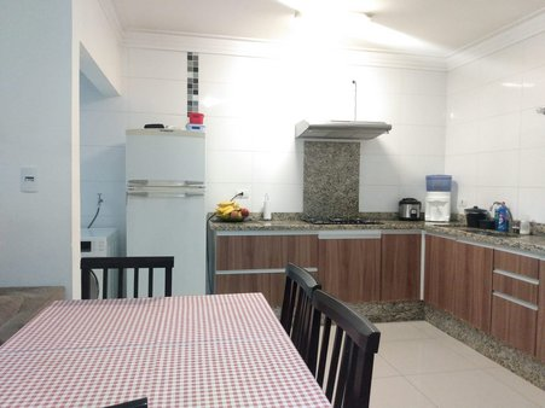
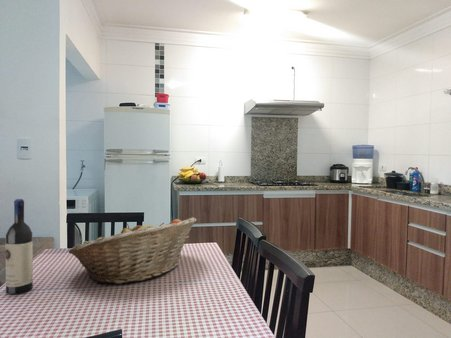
+ wine bottle (19, 244)
+ fruit basket (138, 244)
